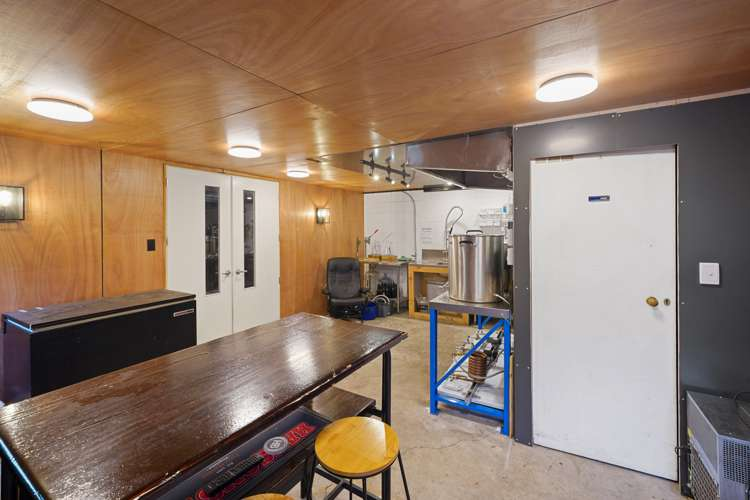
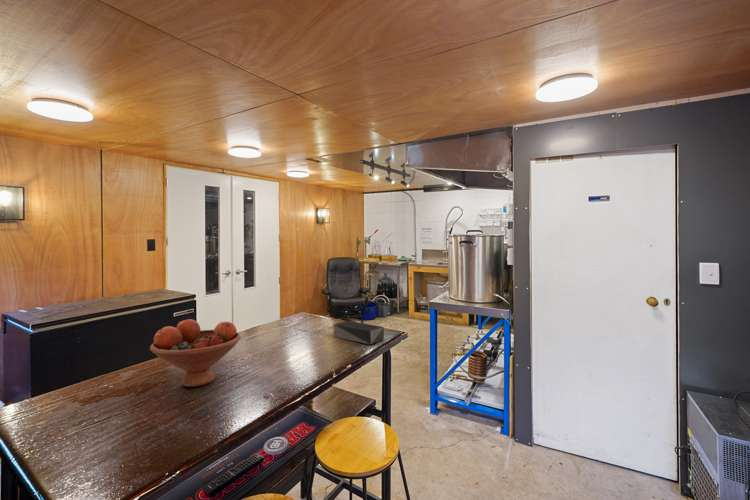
+ fruit bowl (198, 352)
+ speaker (358, 331)
